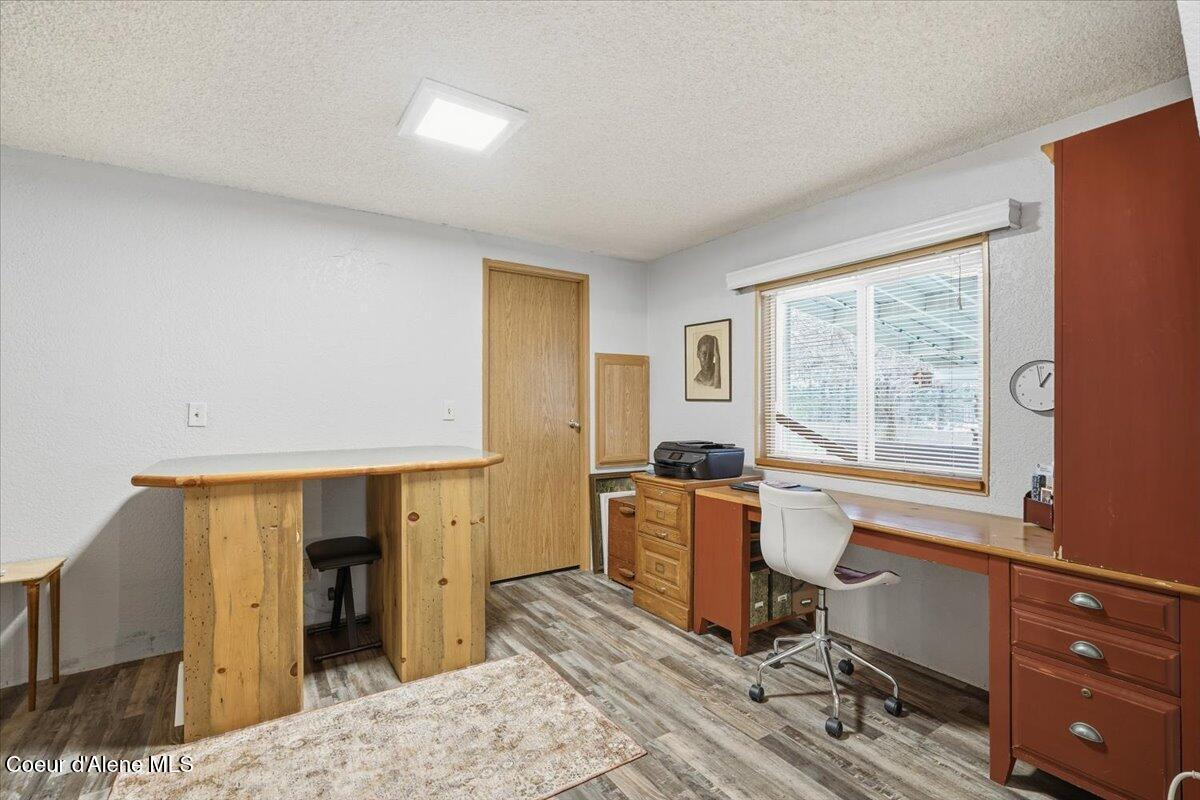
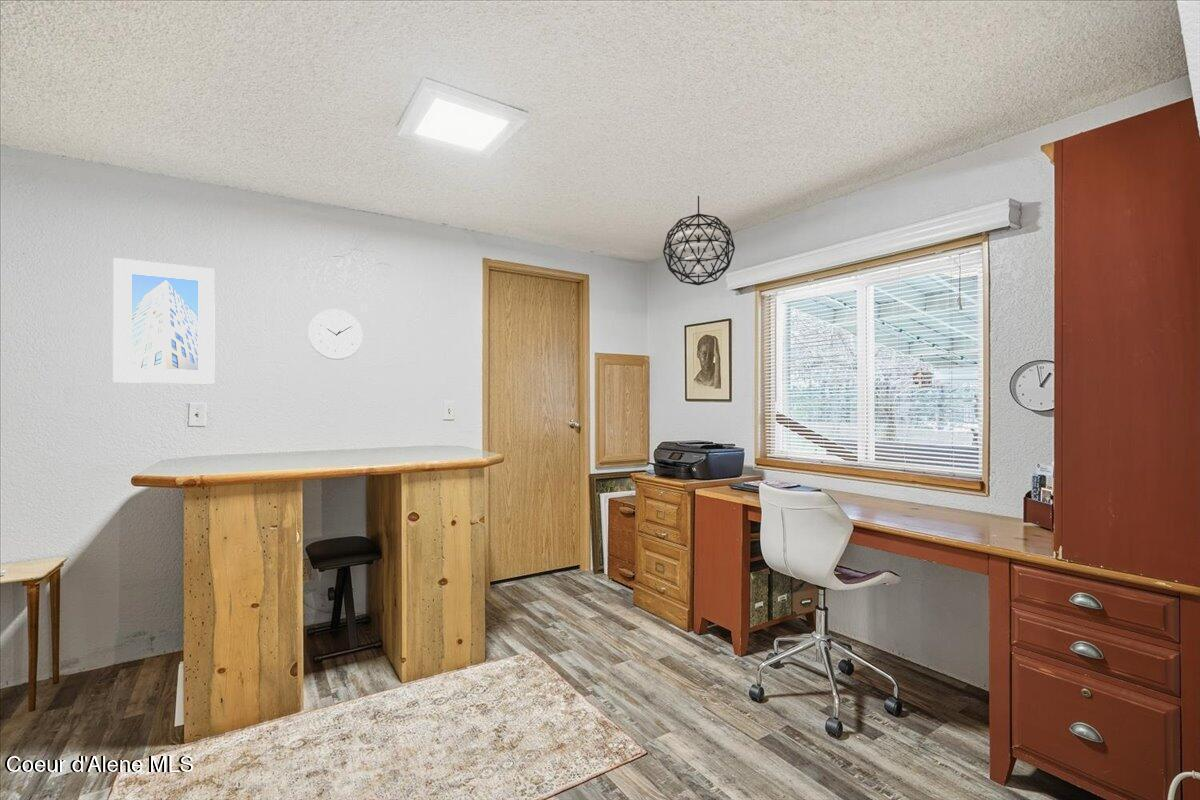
+ pendant light (698, 240)
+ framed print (166, 323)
+ wall clock (336, 334)
